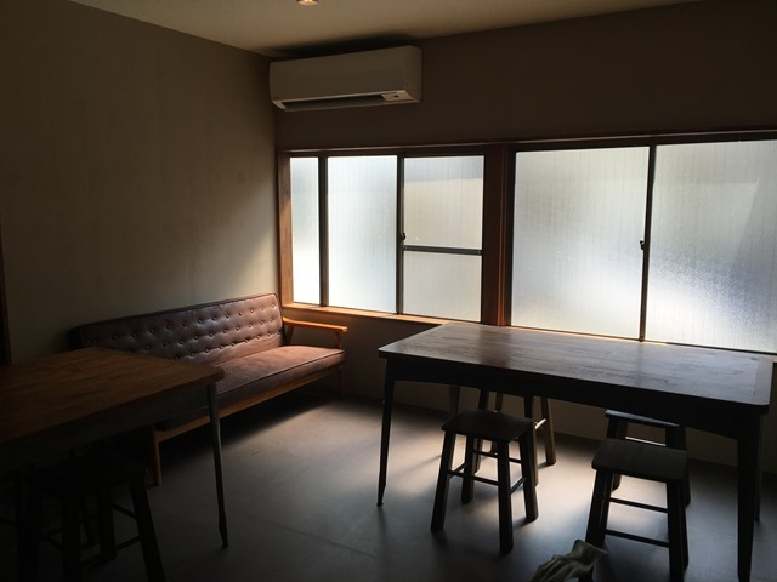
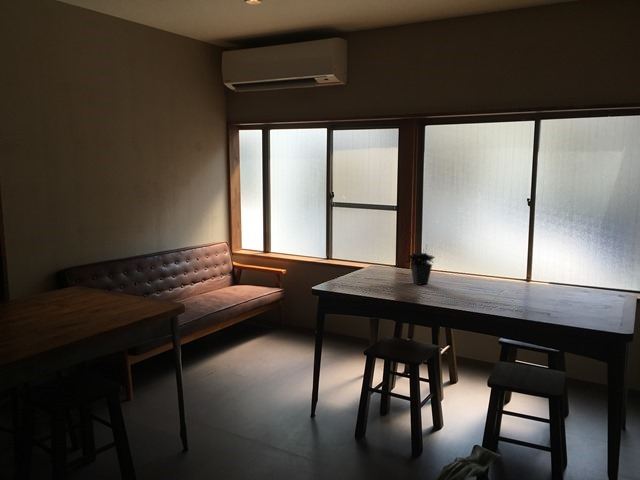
+ potted plant (420, 255)
